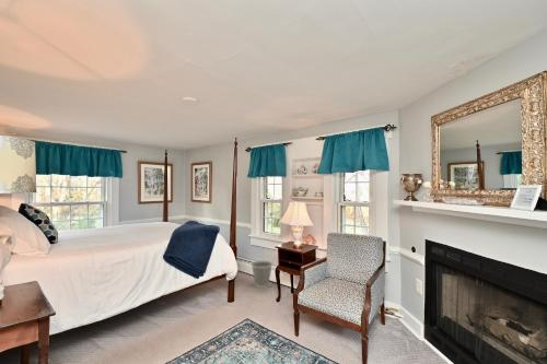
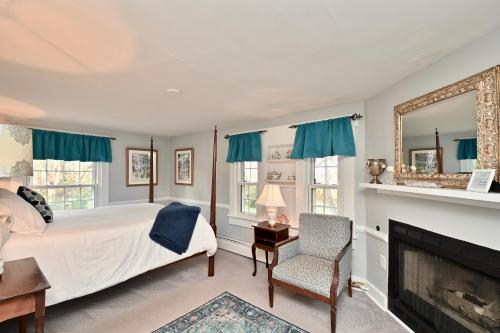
- wastebasket (261, 273)
